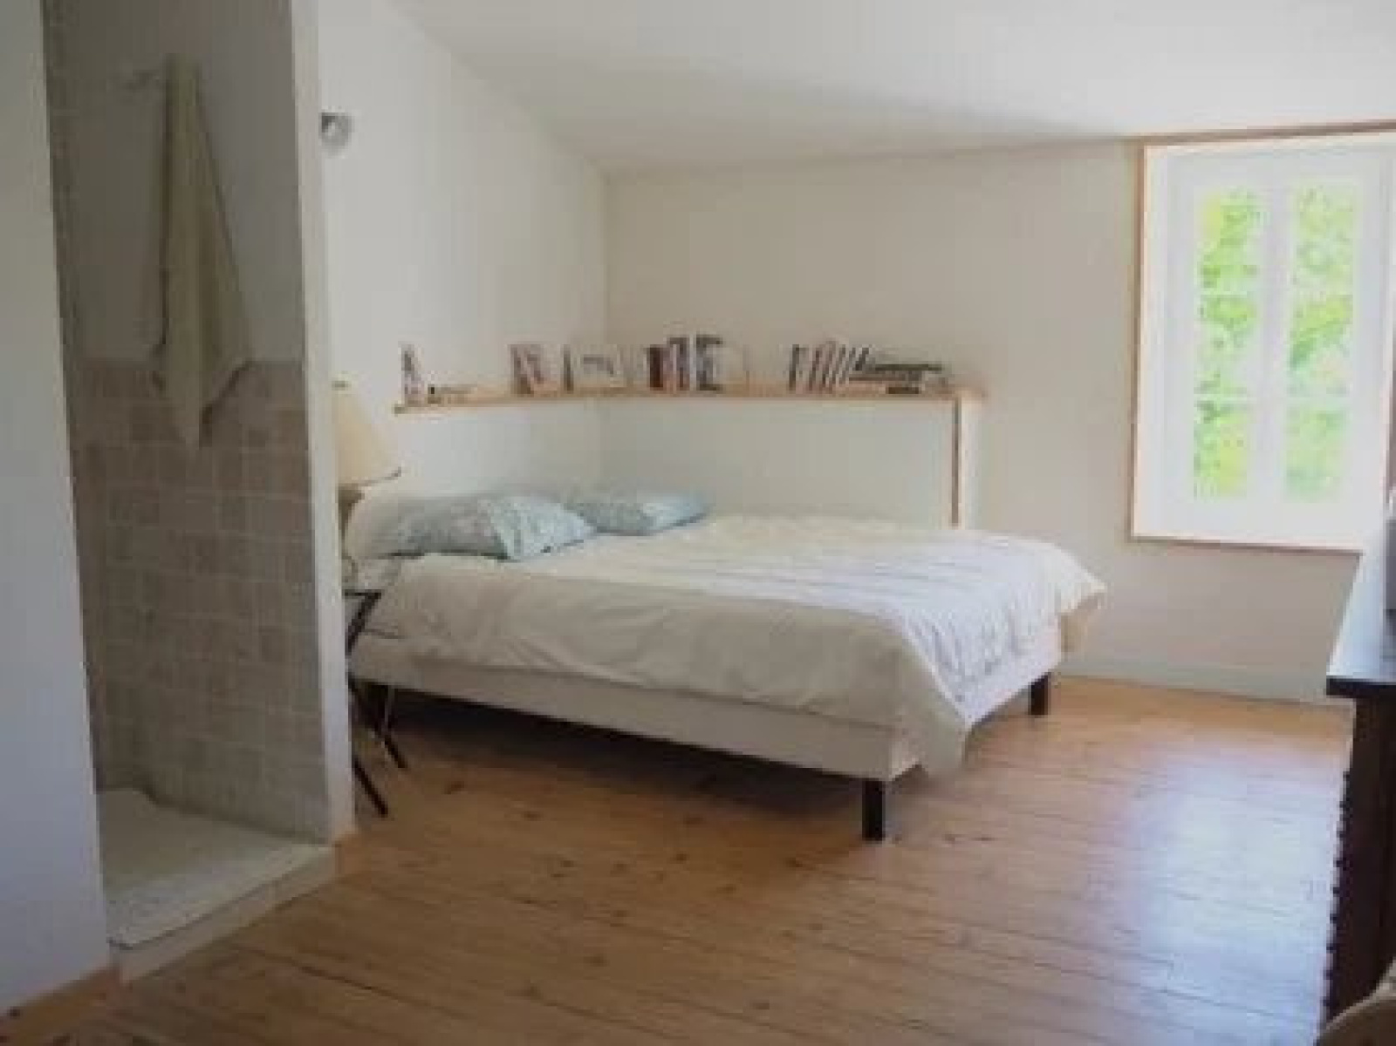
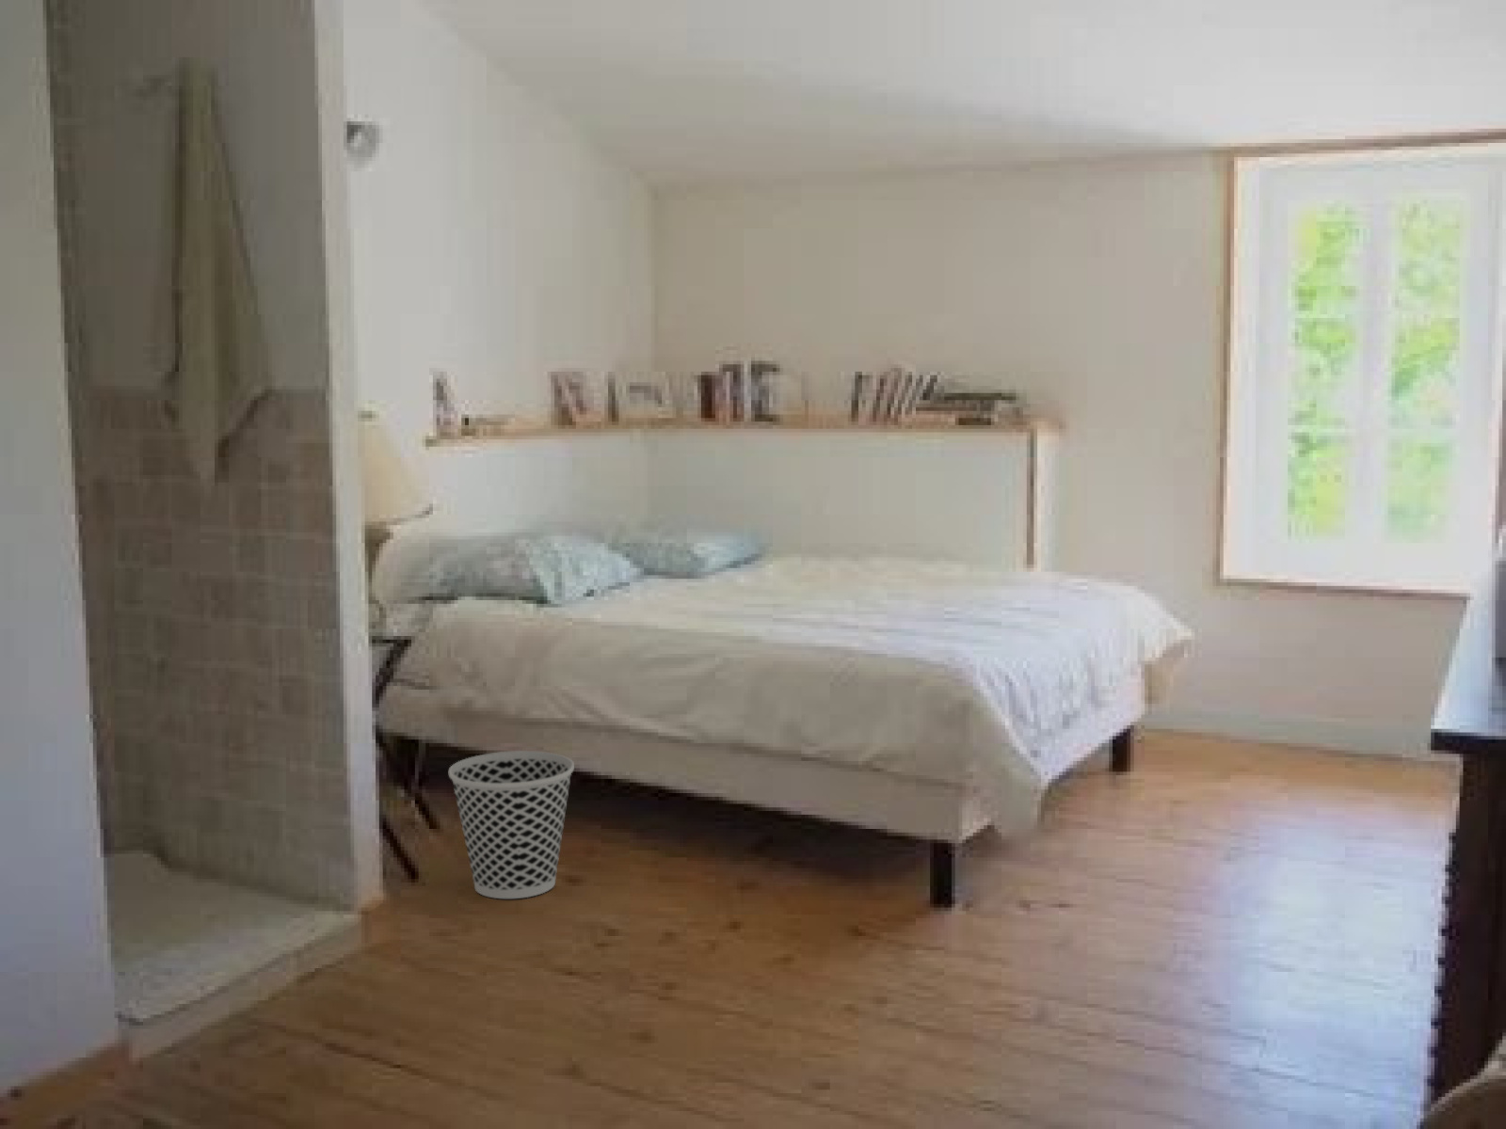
+ wastebasket (513, 825)
